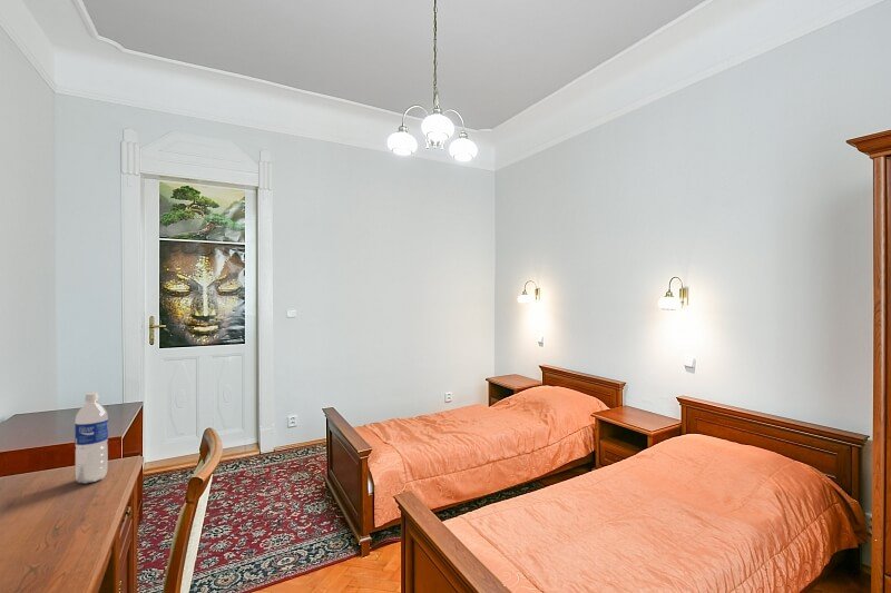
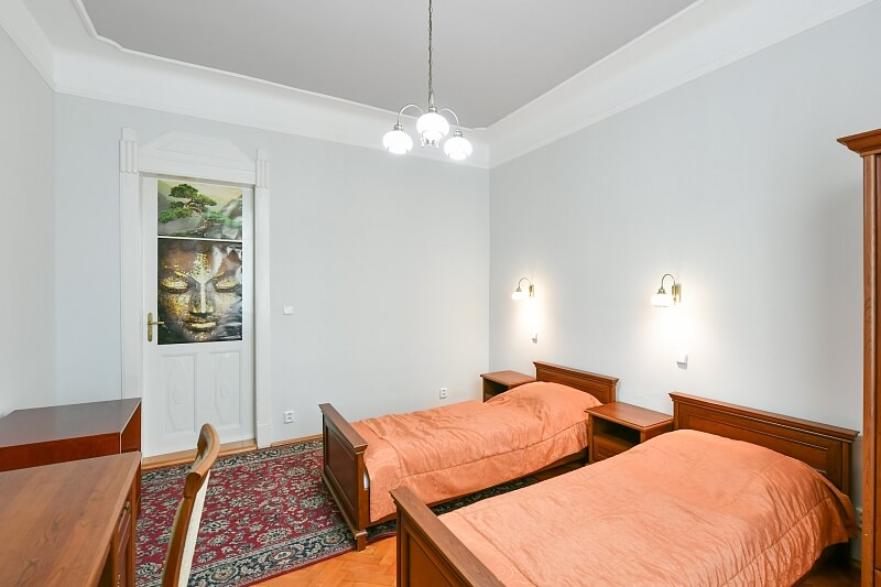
- water bottle (91, 436)
